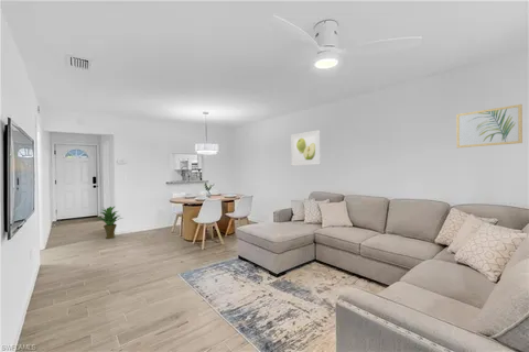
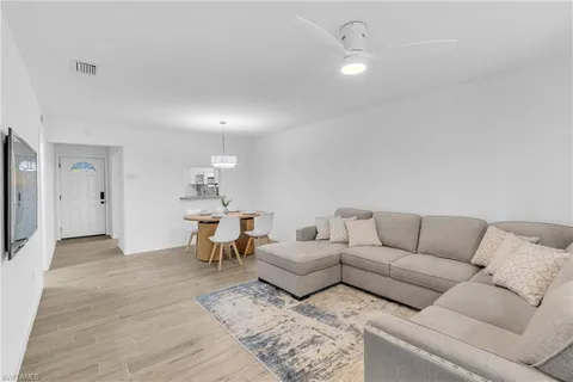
- potted plant (109, 221)
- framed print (304, 148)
- wall art (486, 128)
